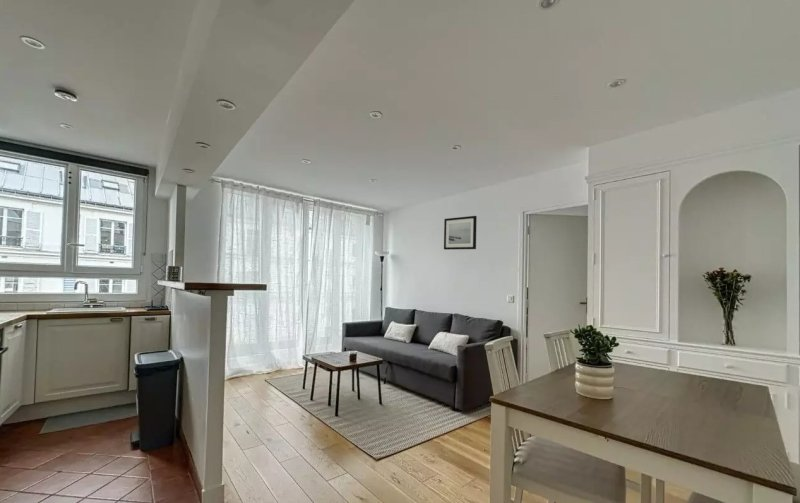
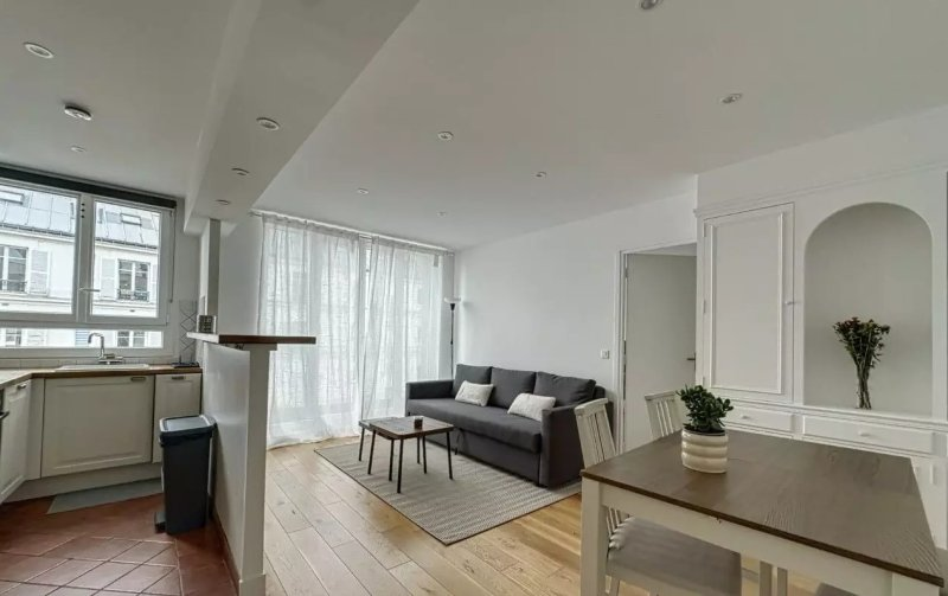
- wall art (459, 233)
